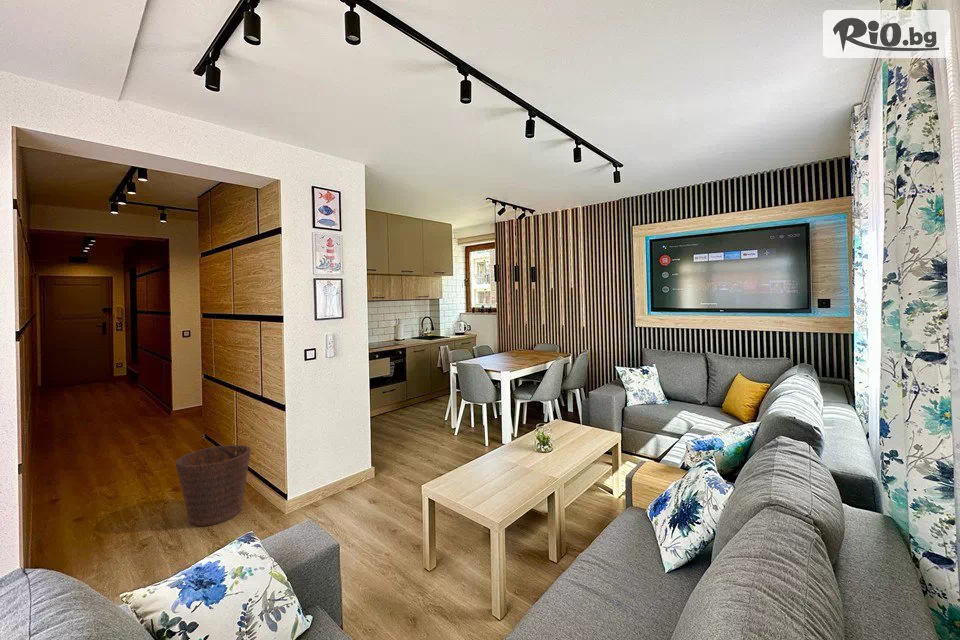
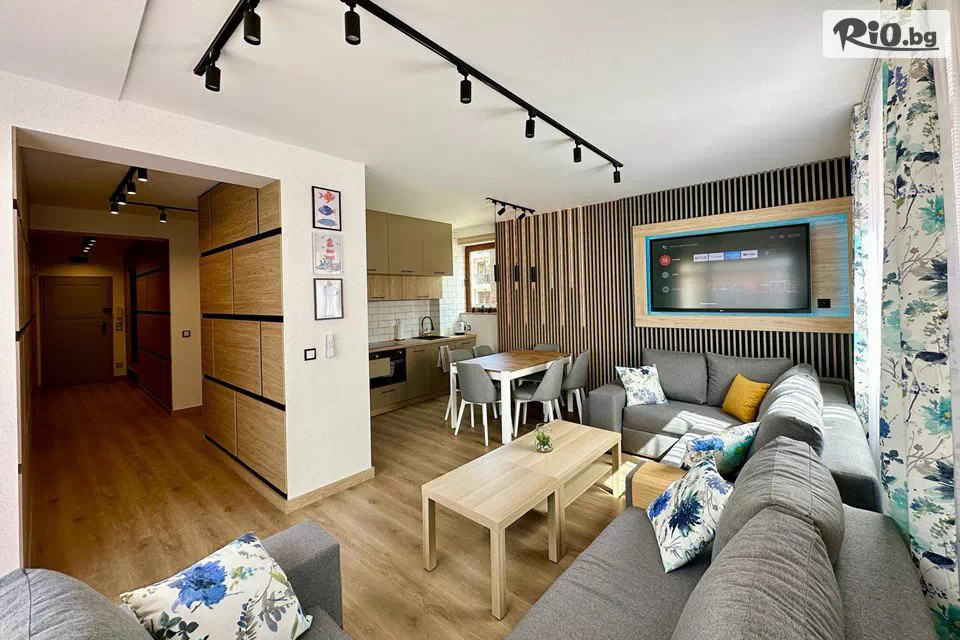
- basket (215, 484)
